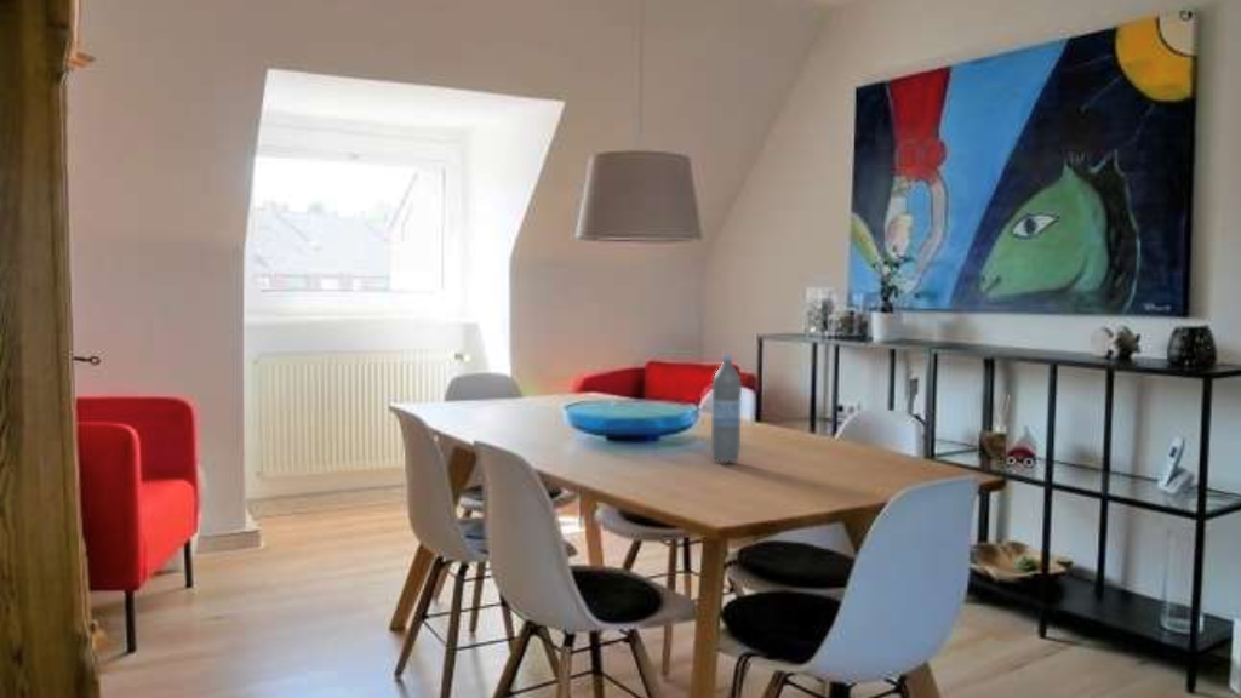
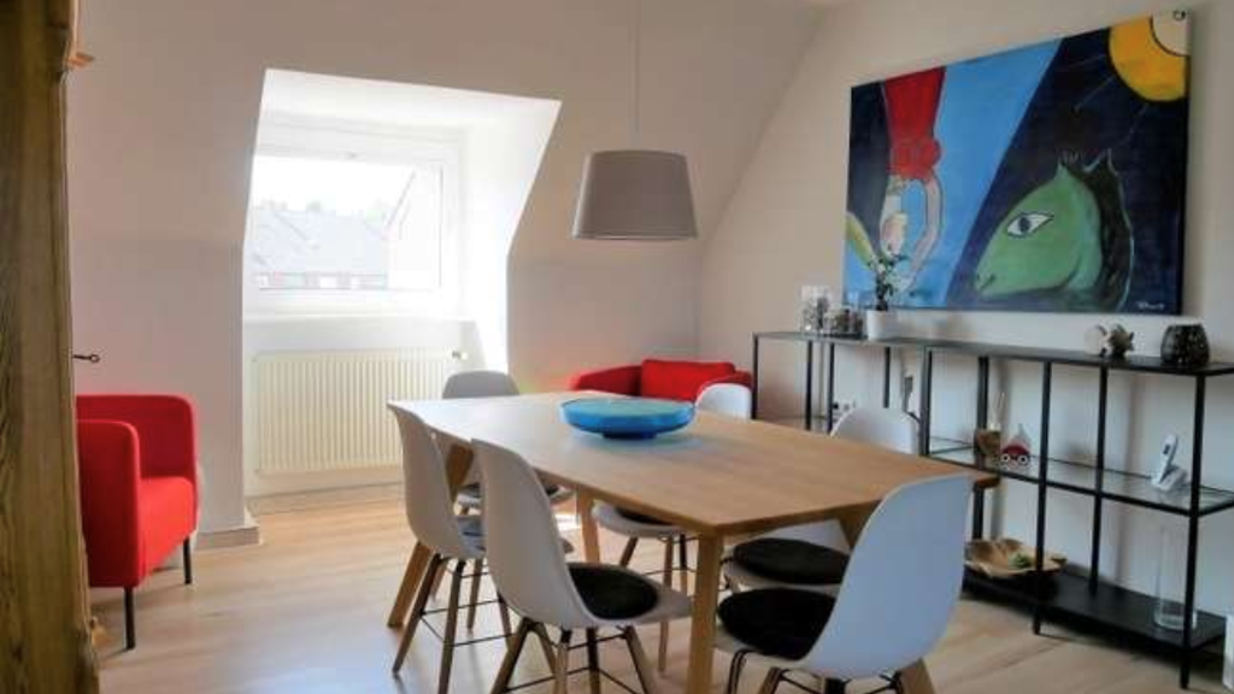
- water bottle (726, 408)
